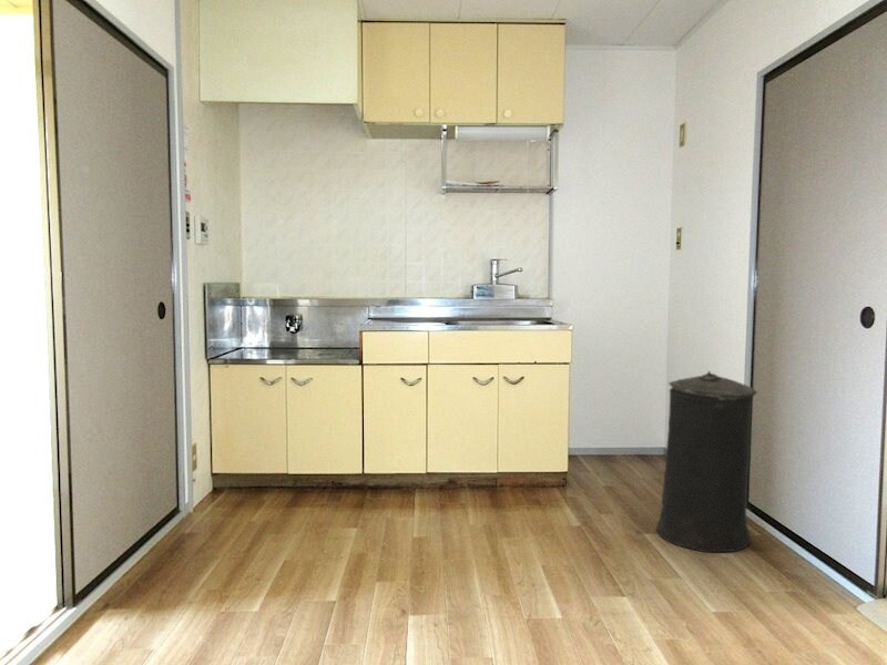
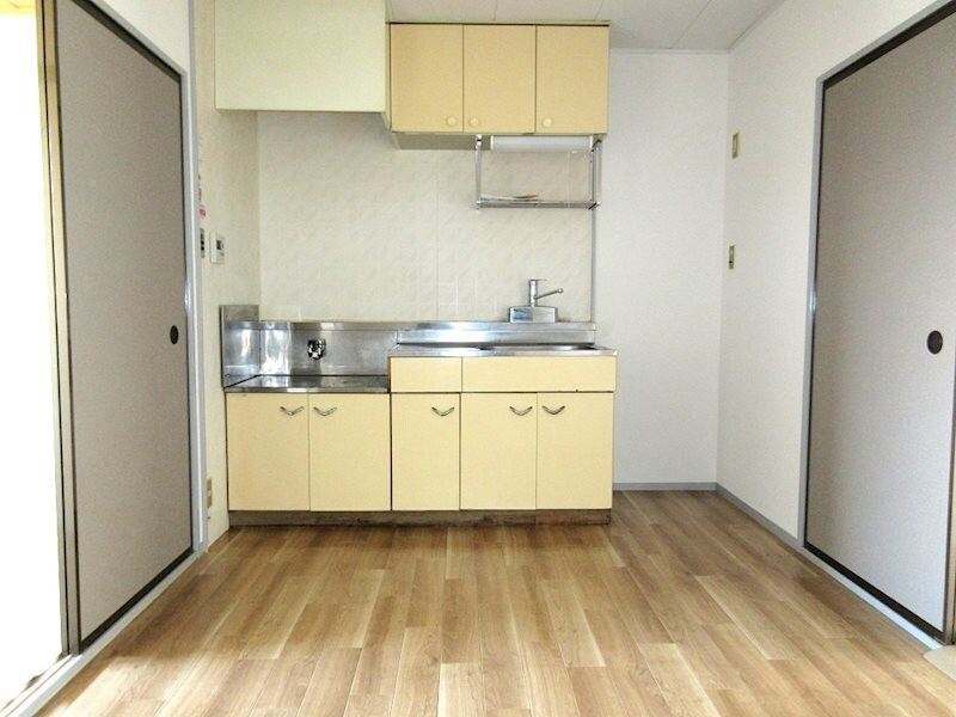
- trash can (705, 452)
